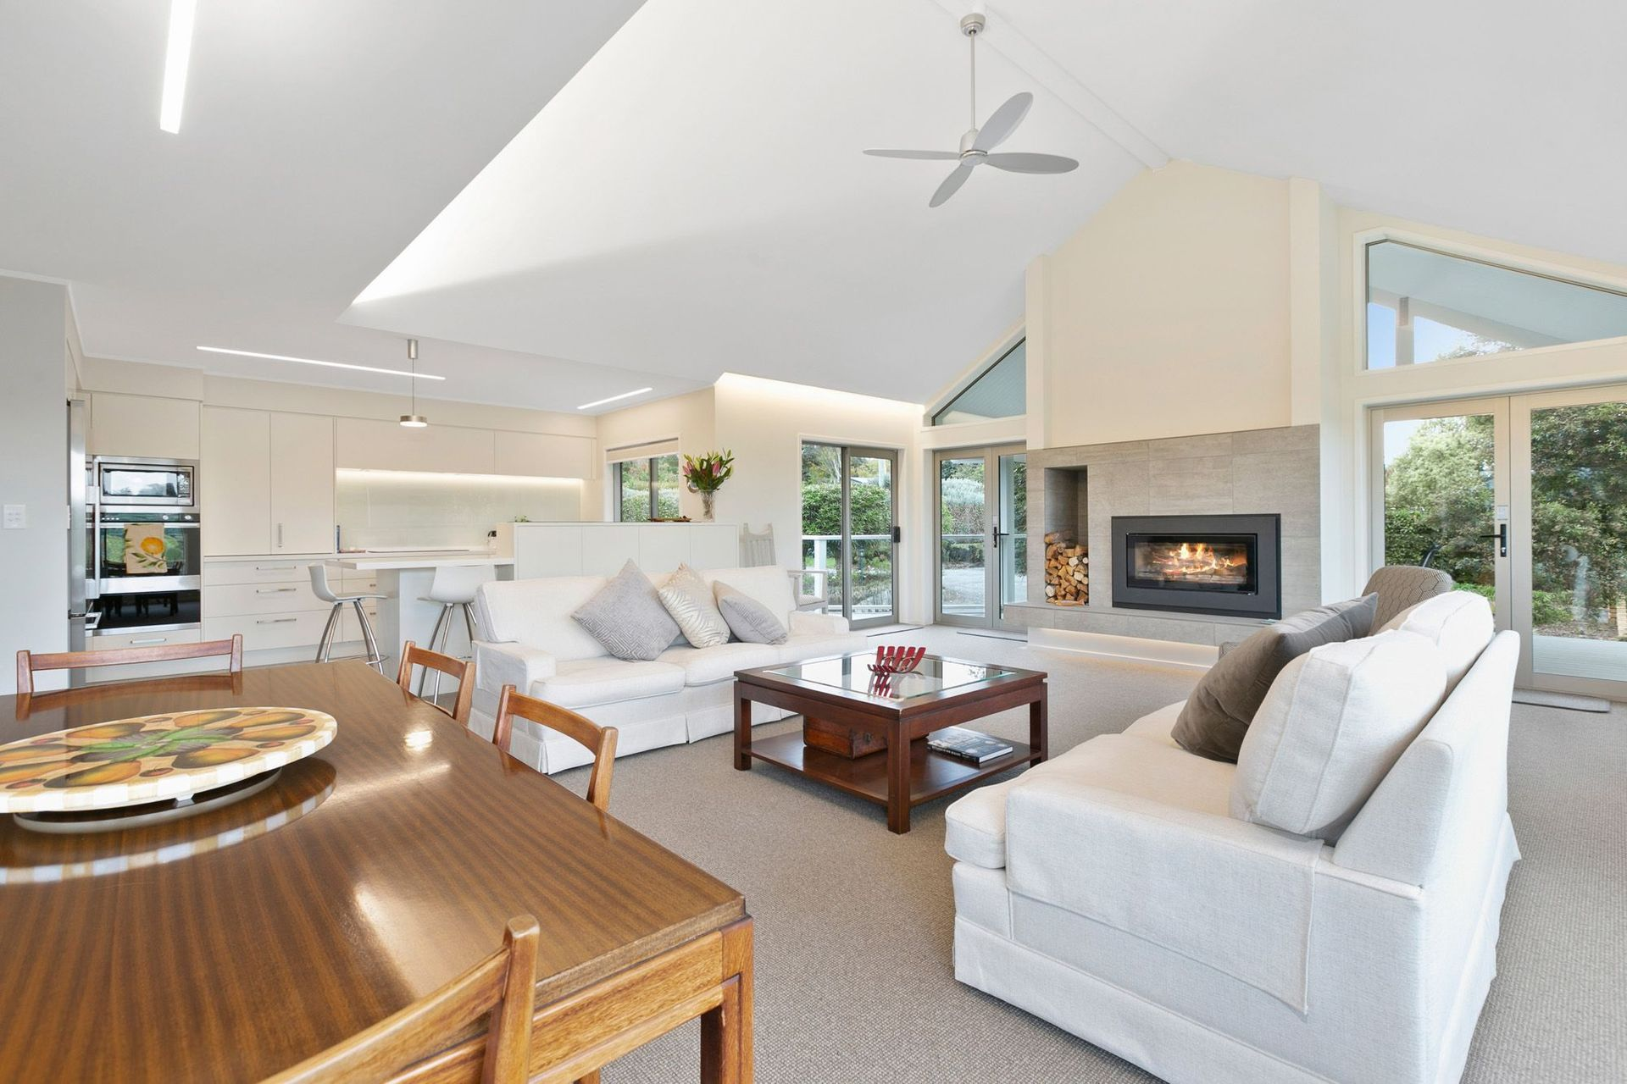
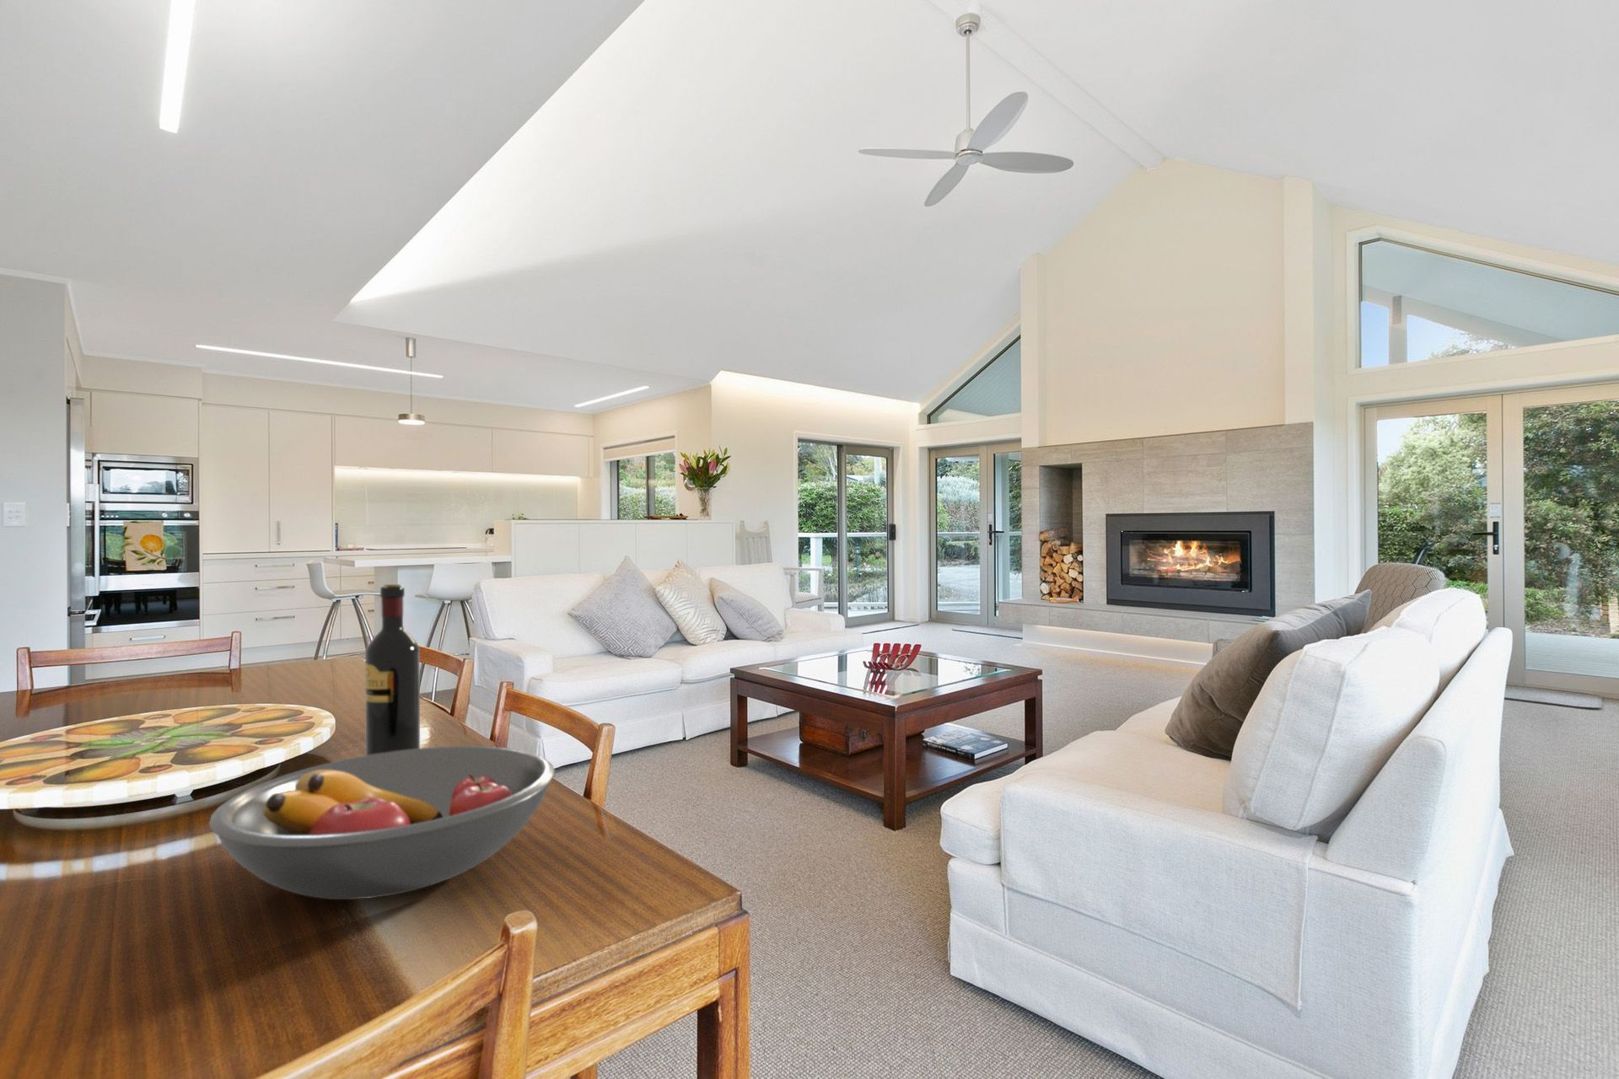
+ fruit bowl (399, 815)
+ wine bottle (393, 674)
